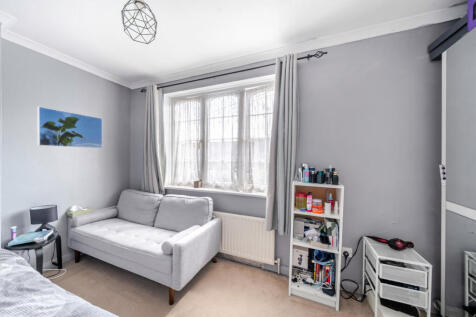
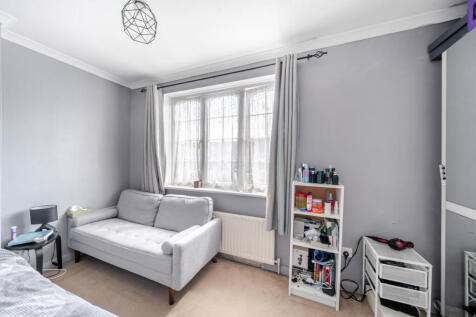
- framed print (74, 130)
